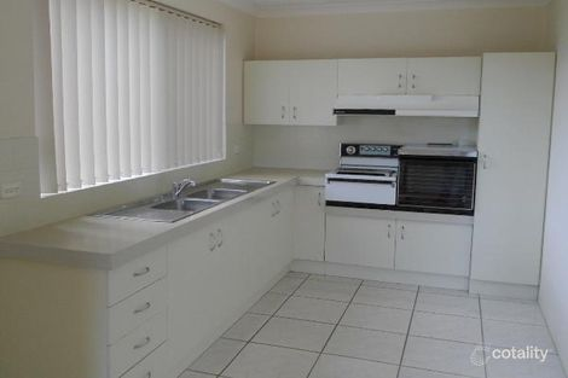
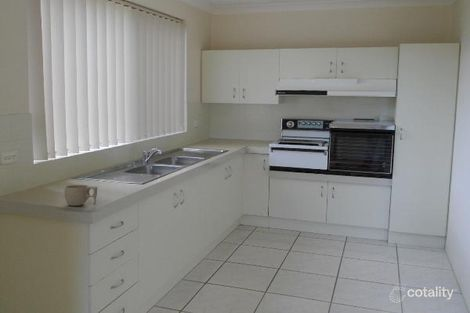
+ cup (81, 195)
